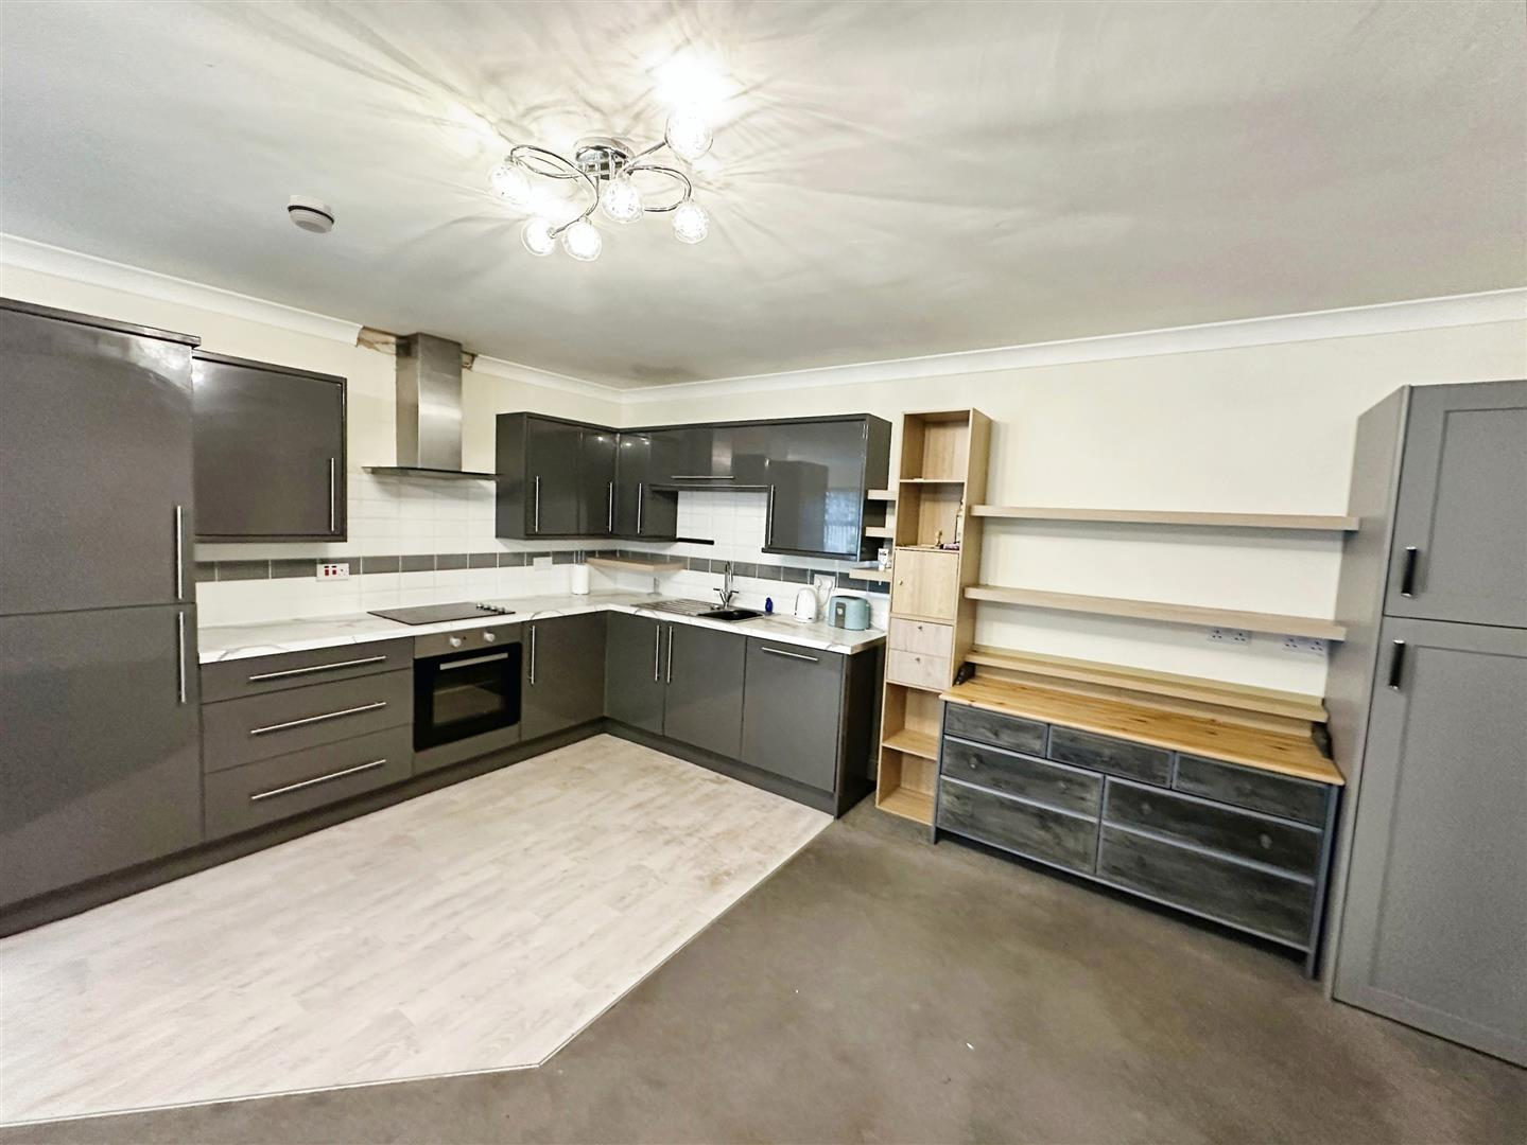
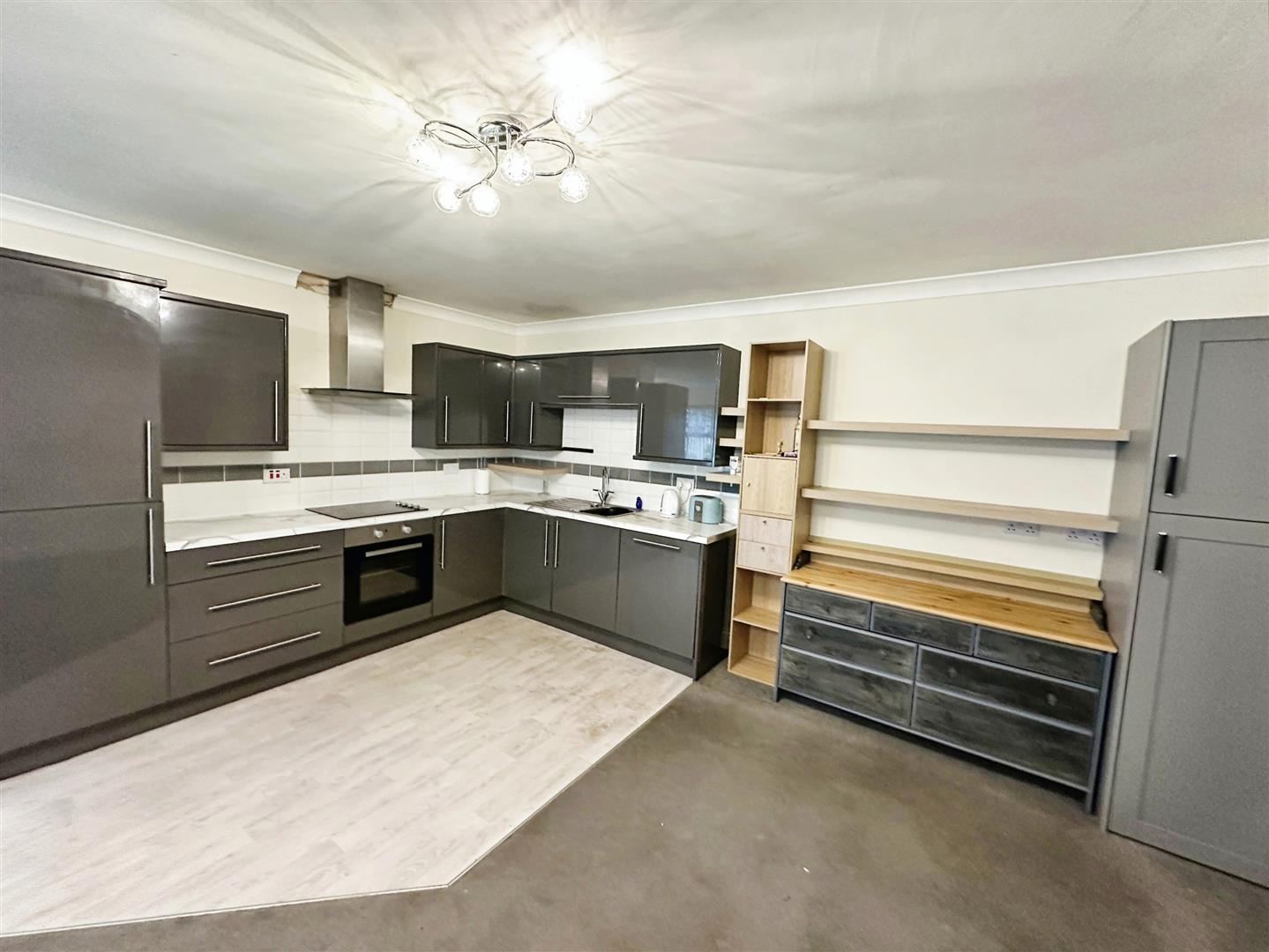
- smoke detector (310, 215)
